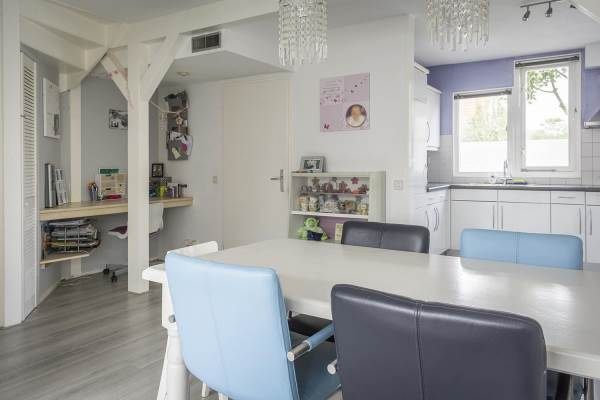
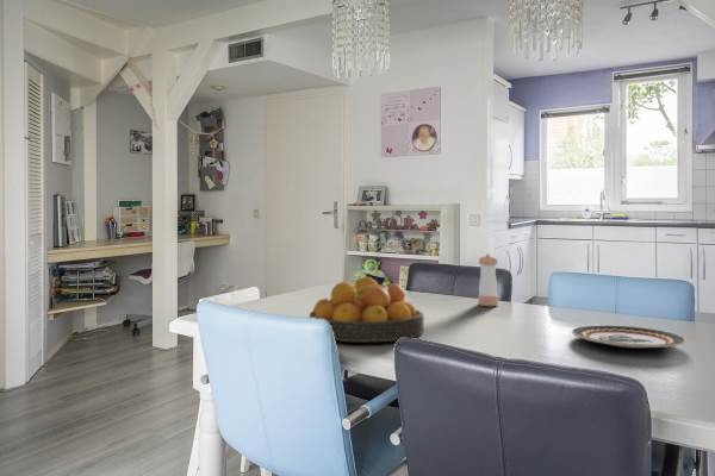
+ pepper shaker (487, 278)
+ plate (626, 338)
+ fruit bowl (366, 305)
